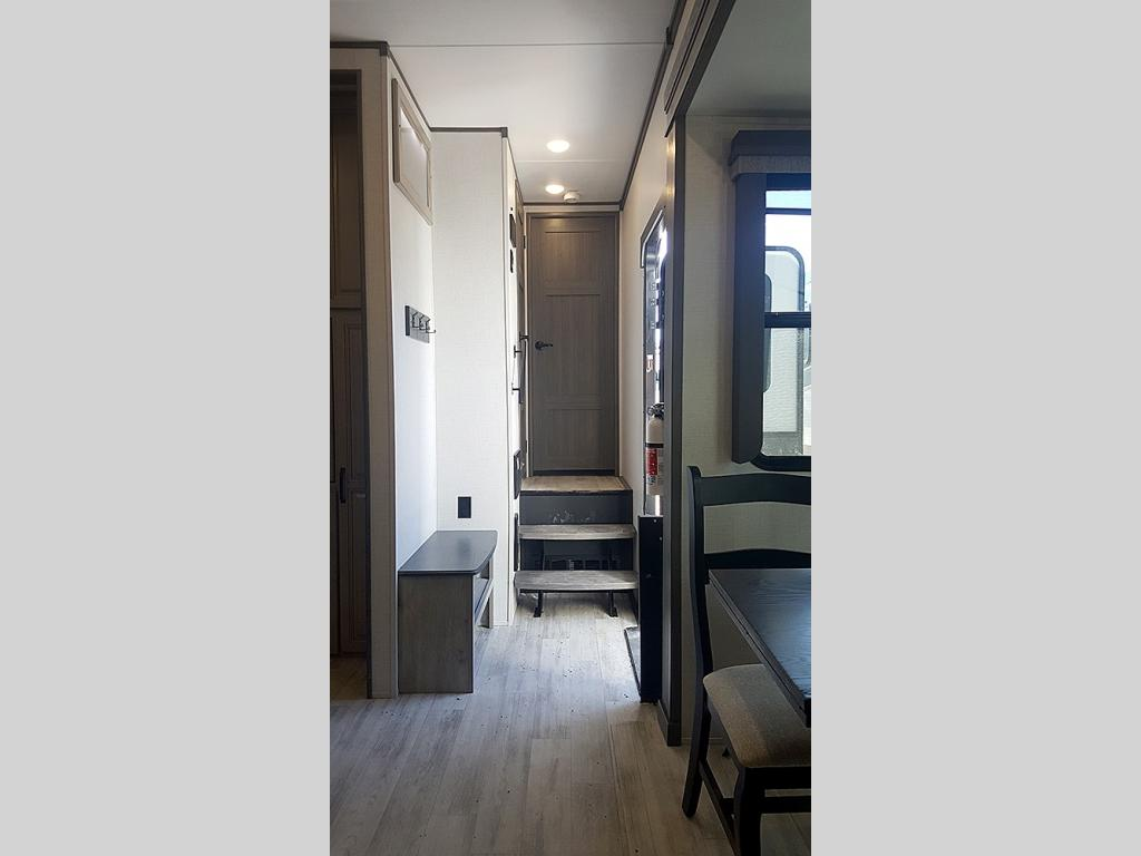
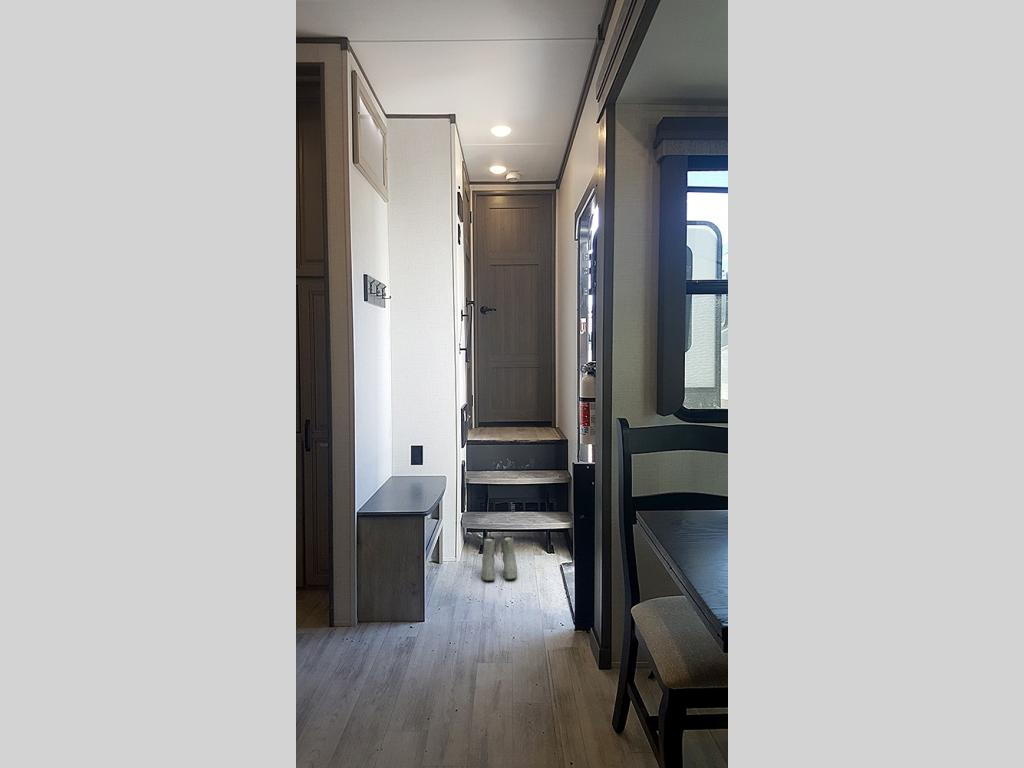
+ boots (501, 554)
